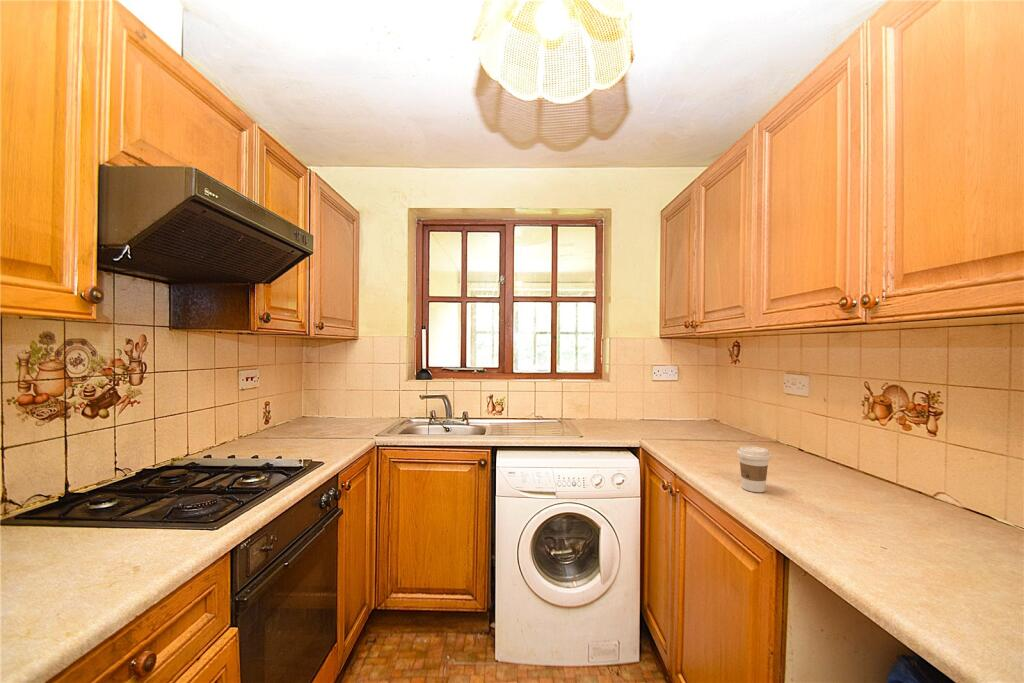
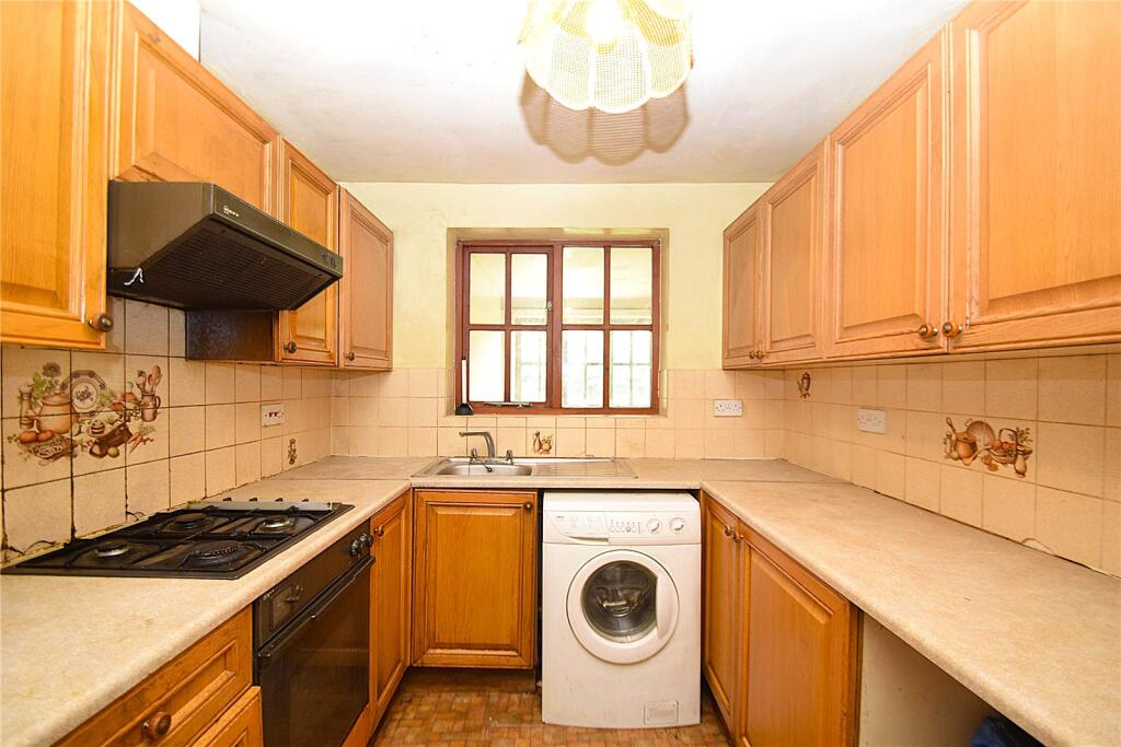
- coffee cup (753, 468)
